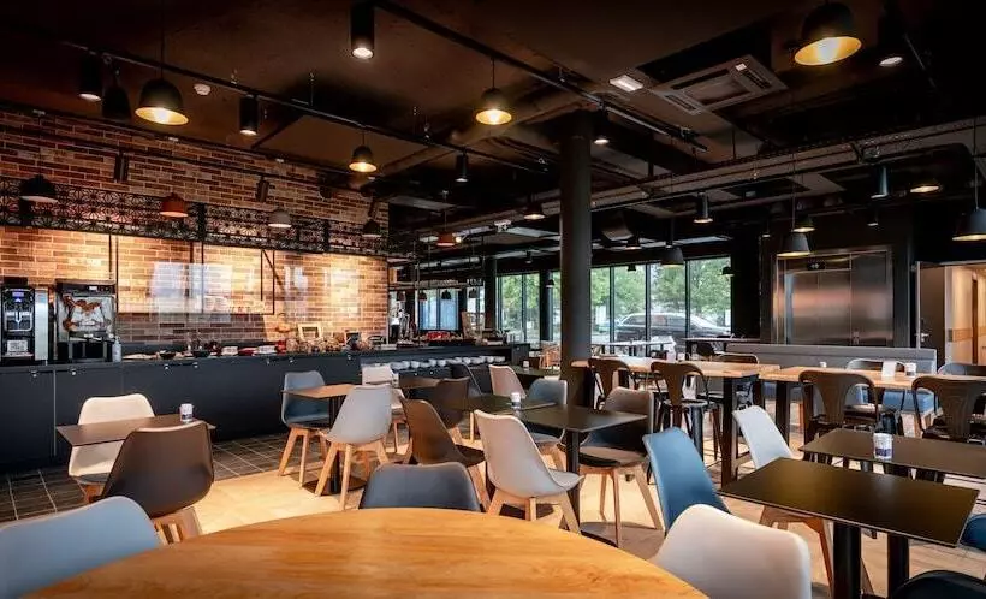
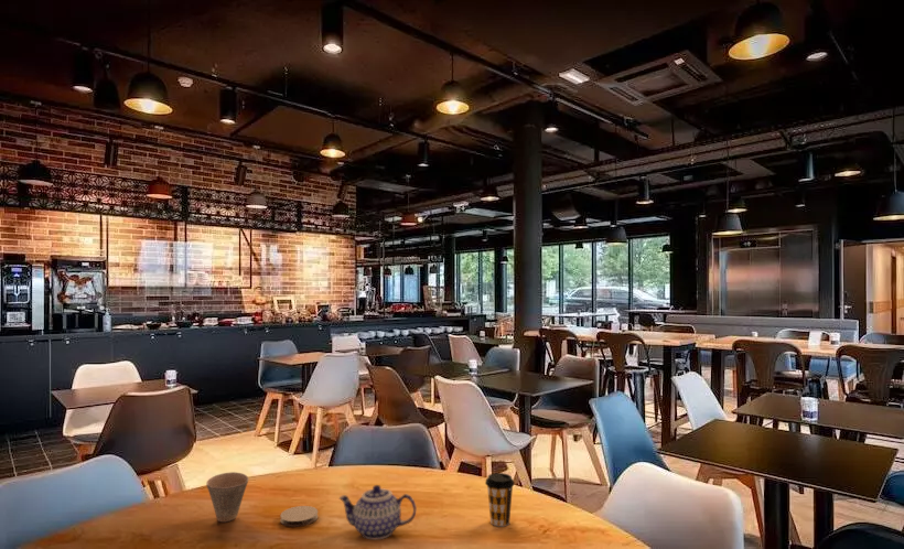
+ teapot (377, 508)
+ coffee cup (499, 499)
+ cup (227, 498)
+ coaster (299, 515)
